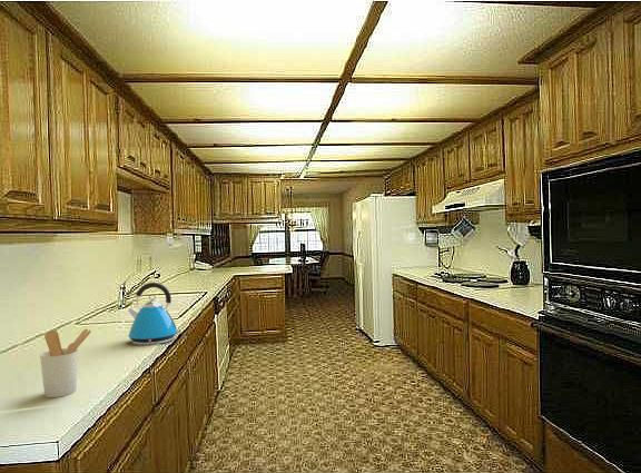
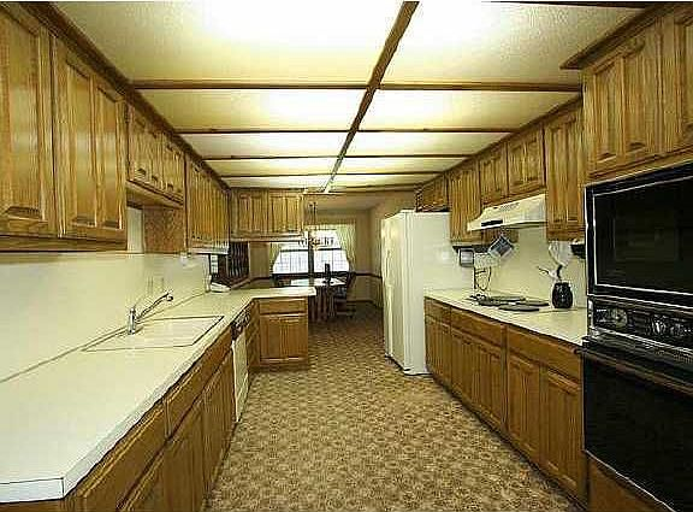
- utensil holder (68, 359)
- kettle (154, 311)
